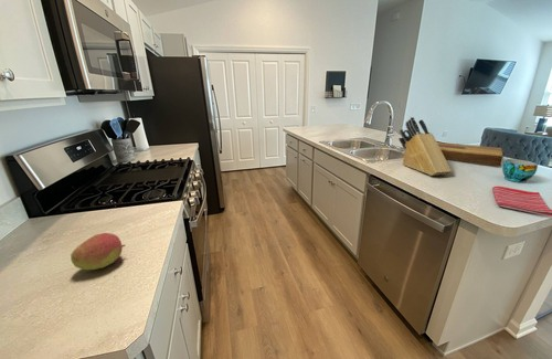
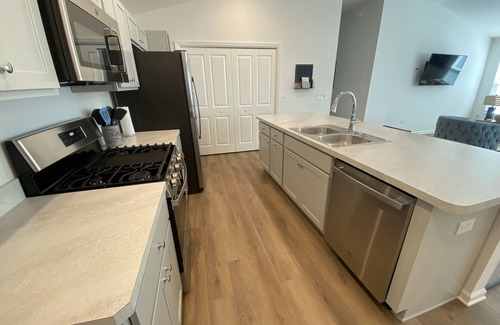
- cup (517, 170)
- knife block (424, 144)
- fruit (98, 251)
- dish towel (519, 199)
- cutting board (465, 152)
